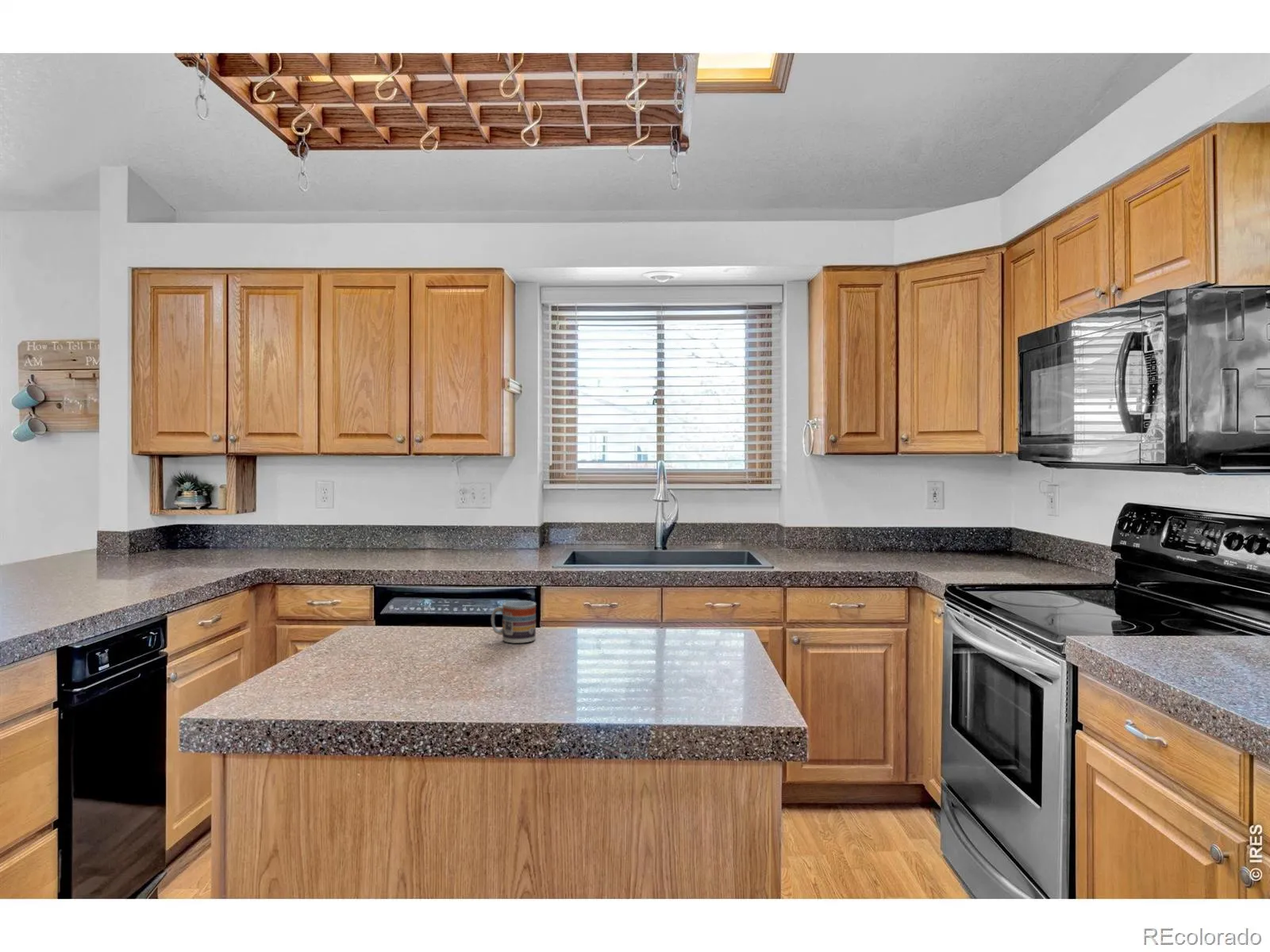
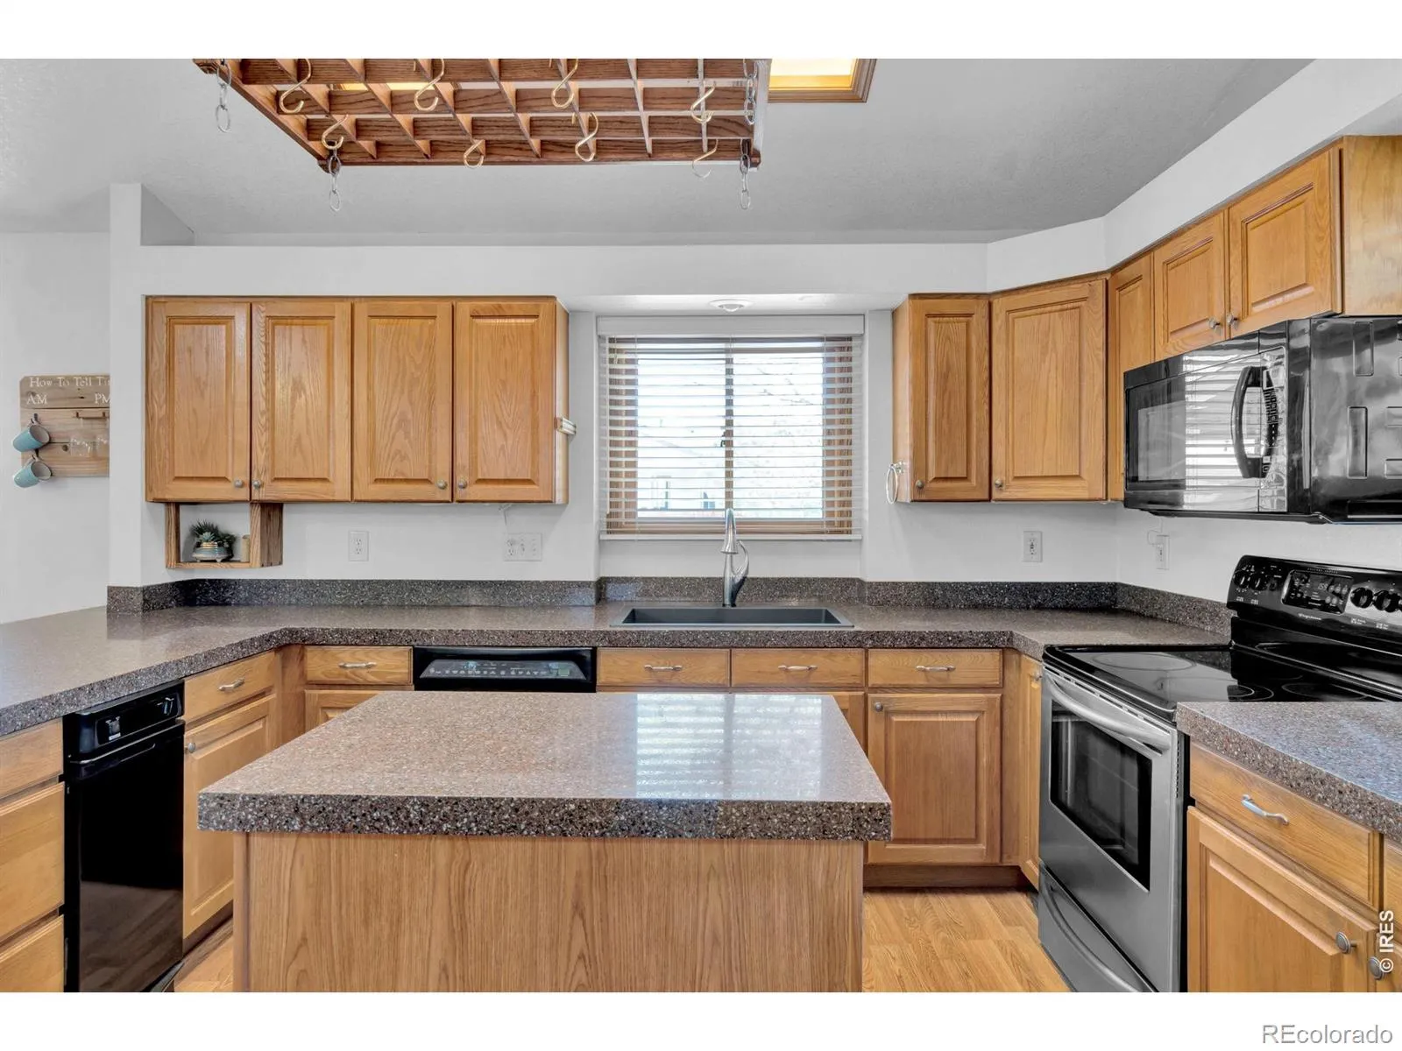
- cup (513, 621)
